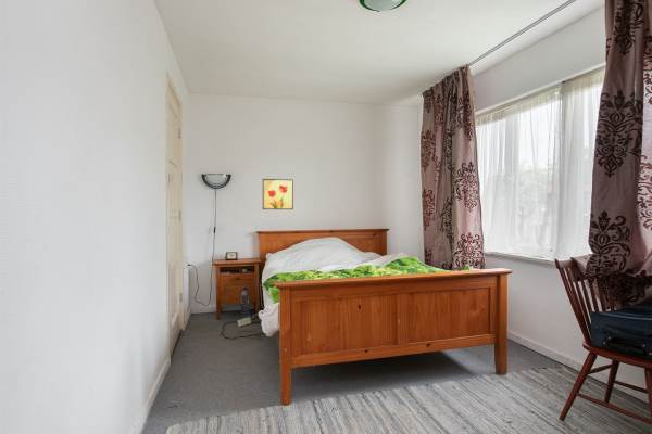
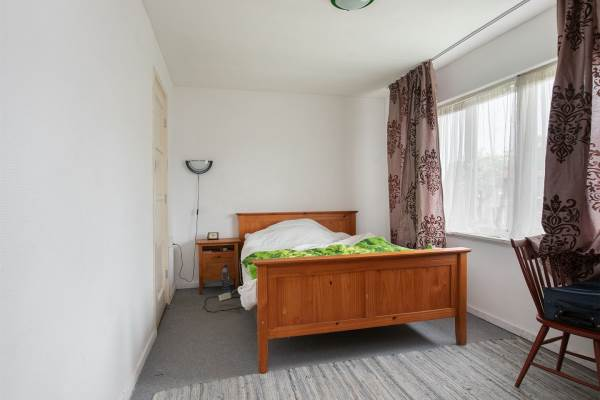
- wall art (277, 194)
